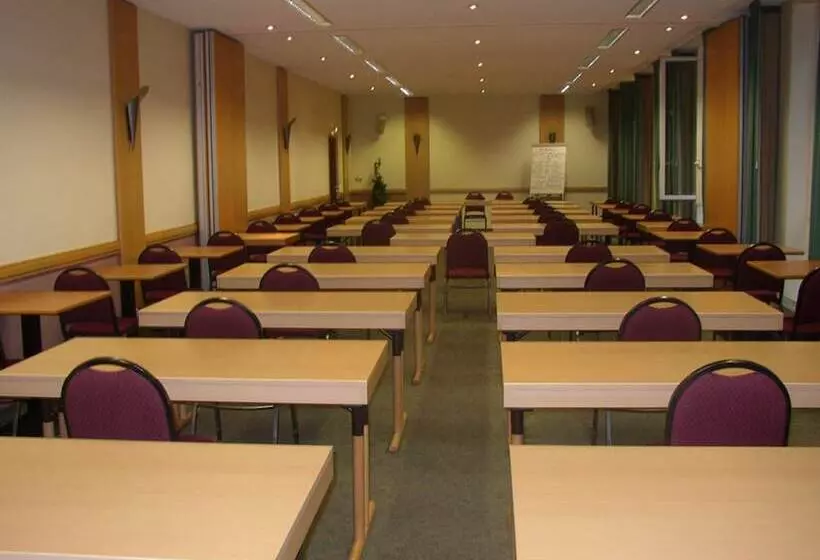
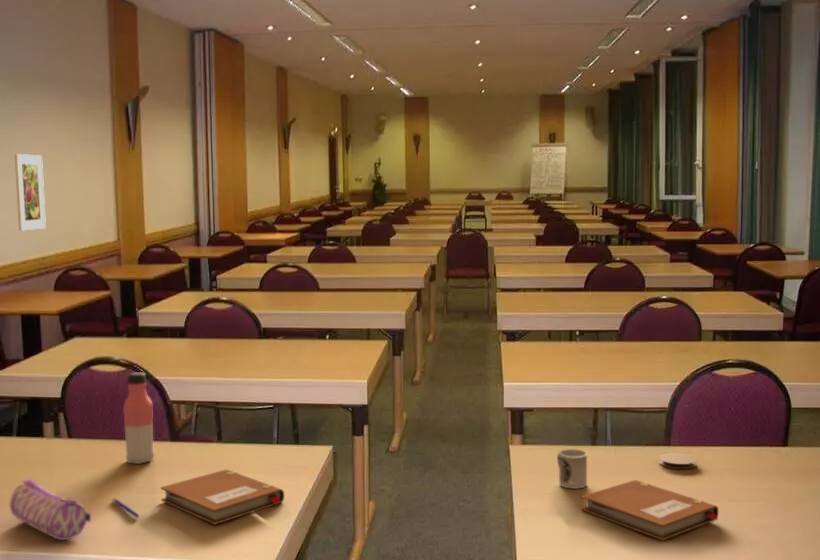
+ cup (569, 467)
+ pencil case (47, 509)
+ coaster (677, 460)
+ notebook (224, 495)
+ water bottle (138, 417)
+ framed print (30, 192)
+ notebook (651, 508)
+ pen (125, 507)
